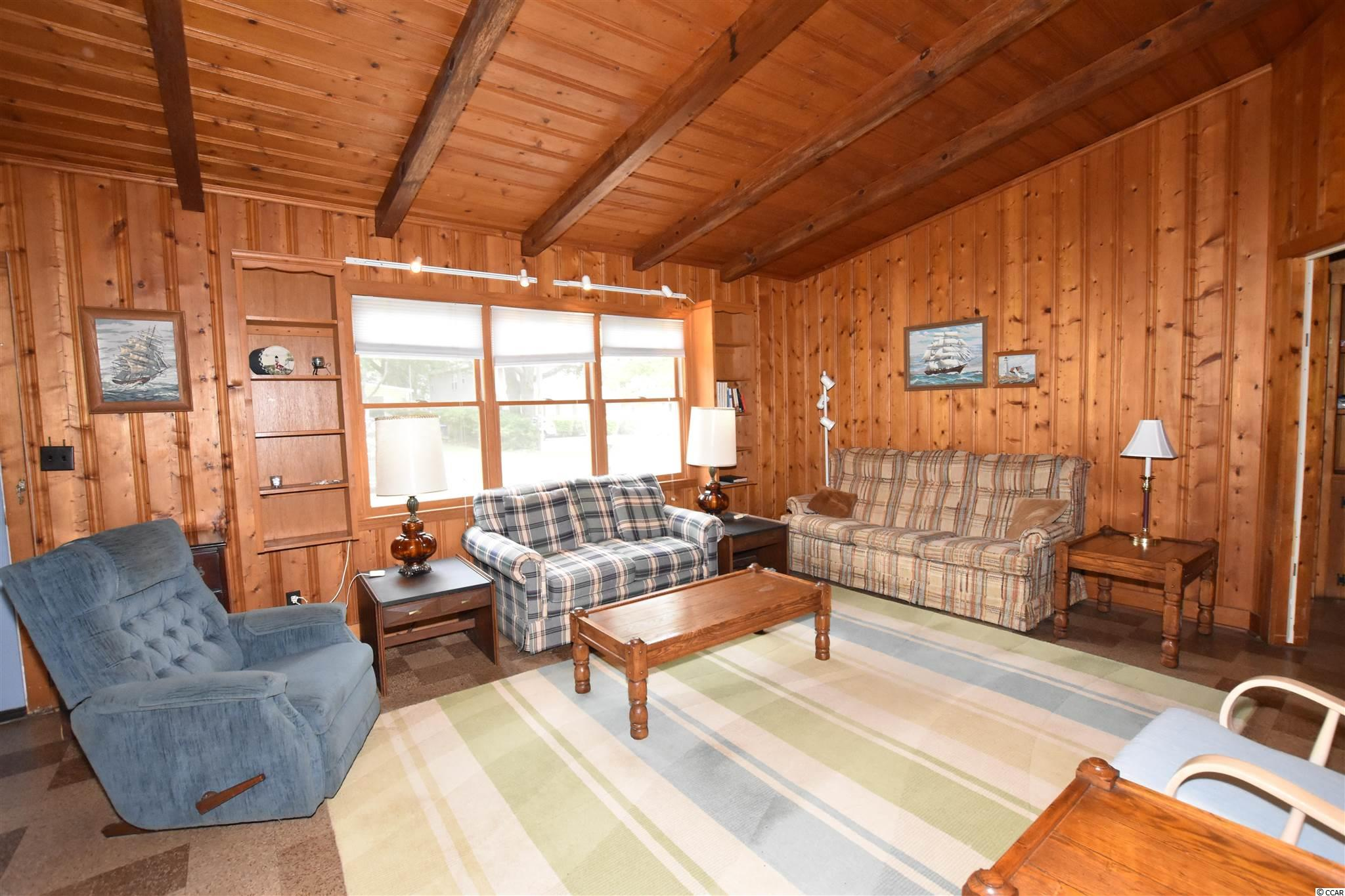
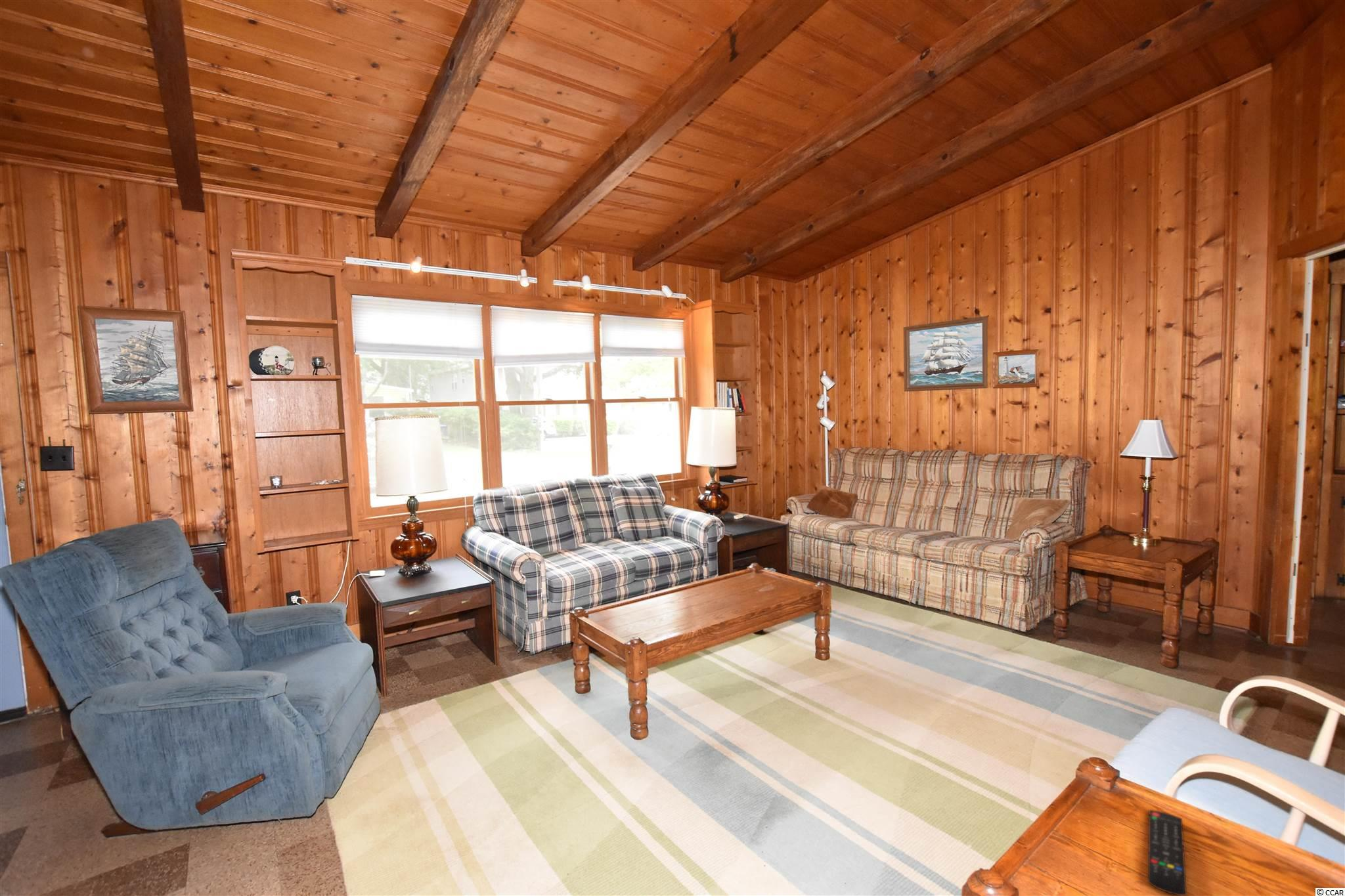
+ remote control (1166, 849)
